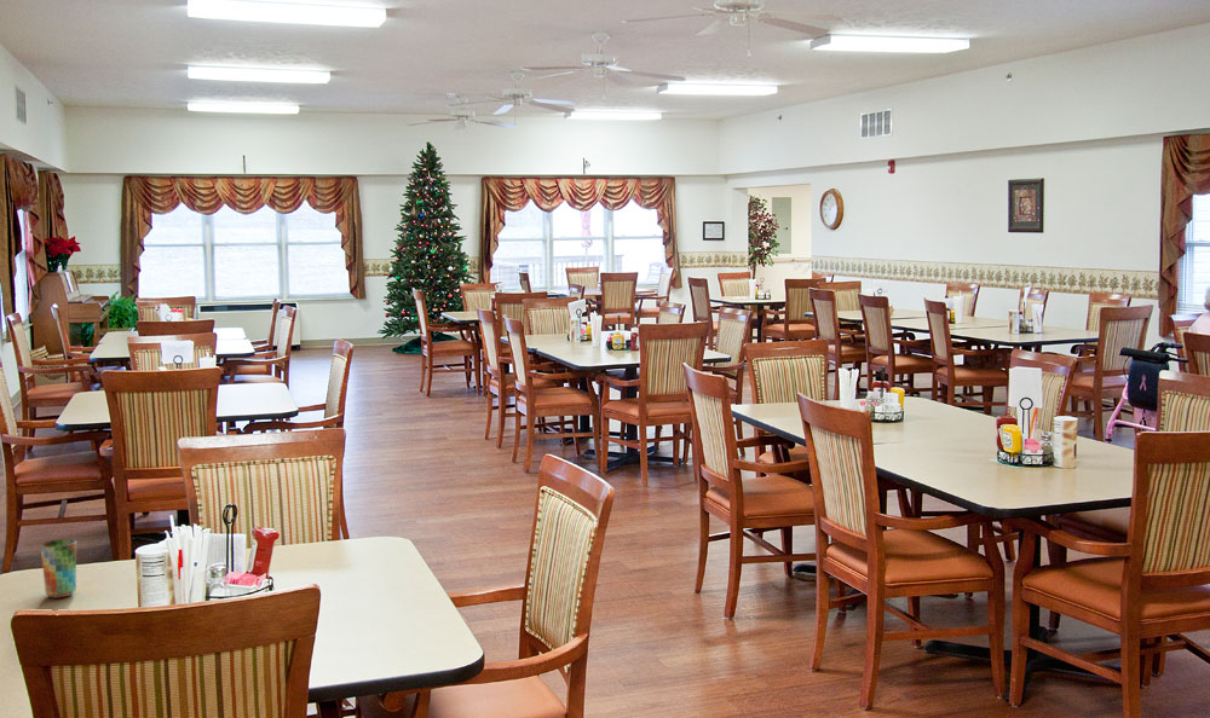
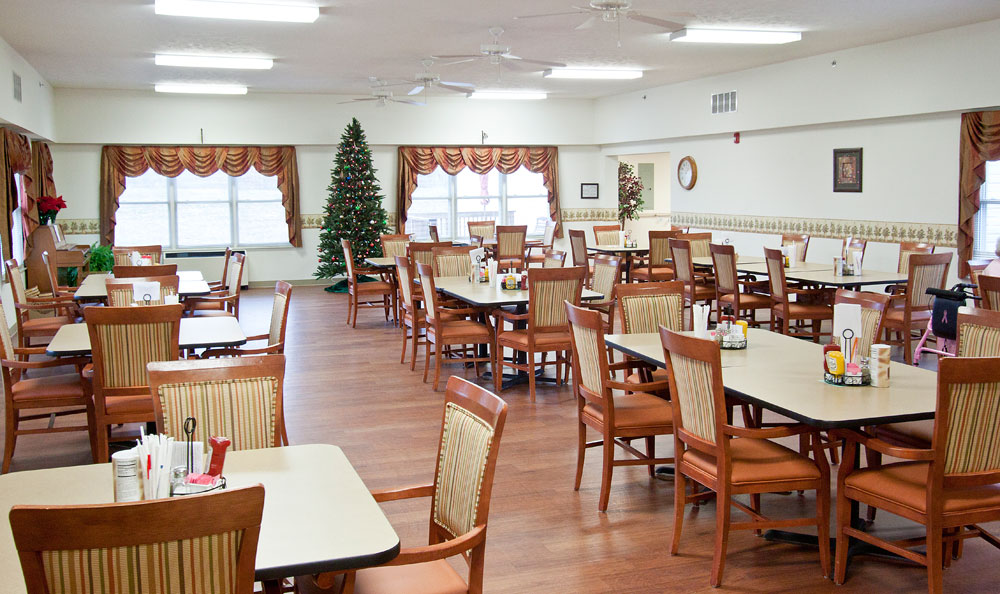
- cup (59, 568)
